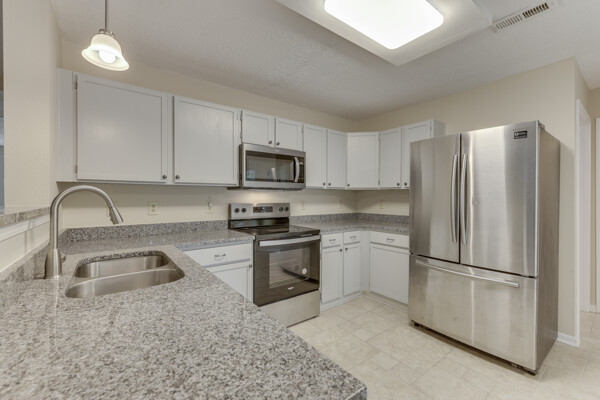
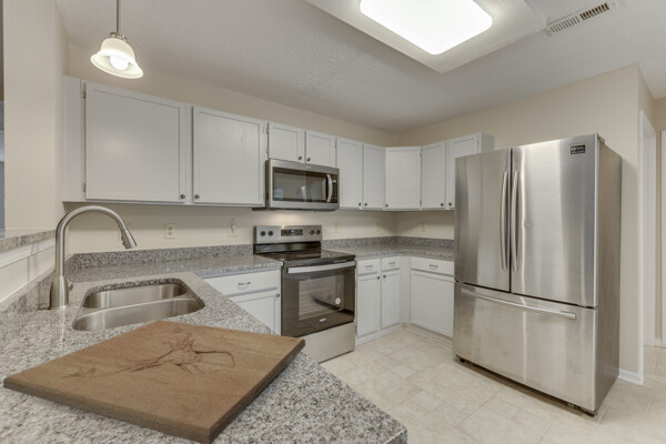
+ cutting board (174, 359)
